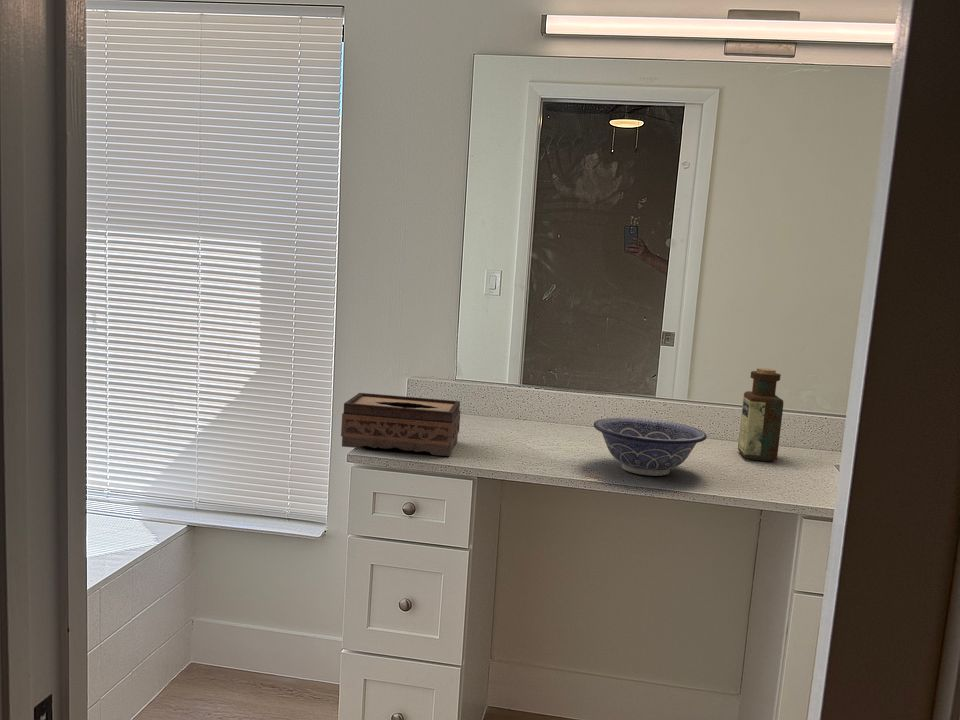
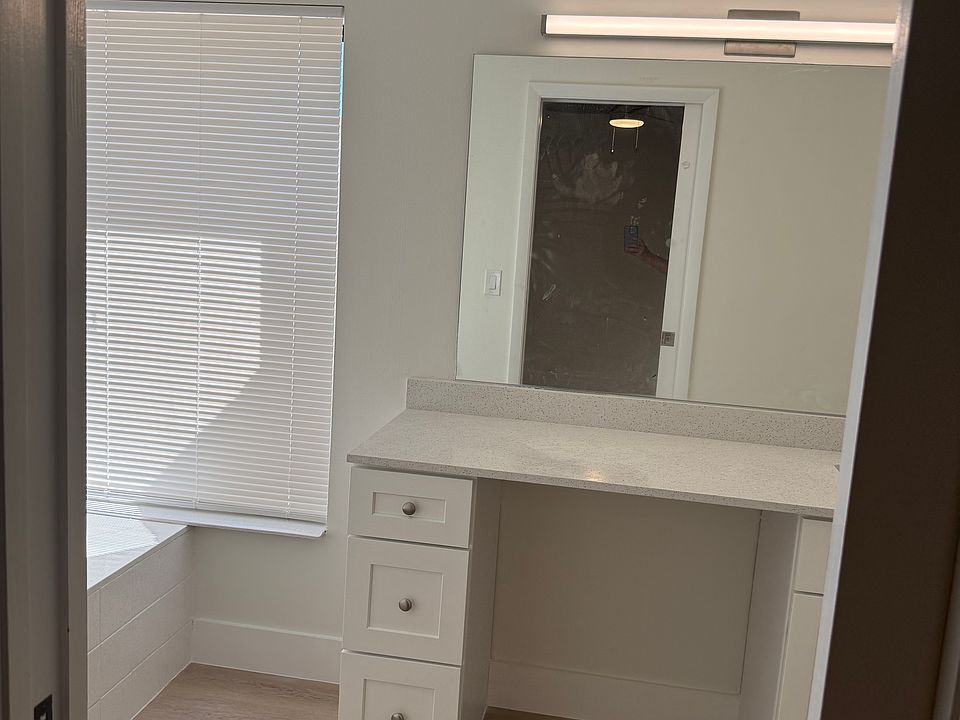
- tissue box (402, 423)
- decorative bowl (647, 449)
- bottle (761, 413)
